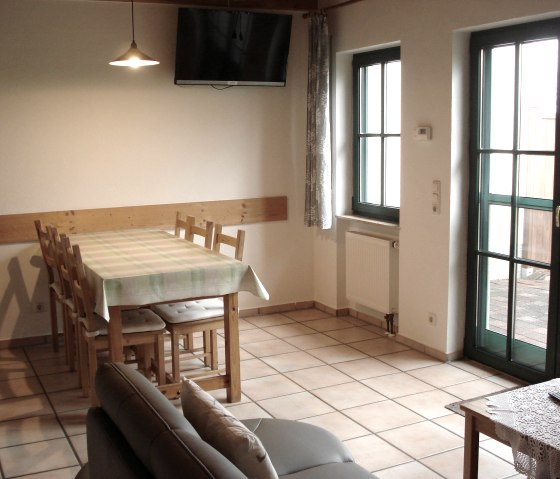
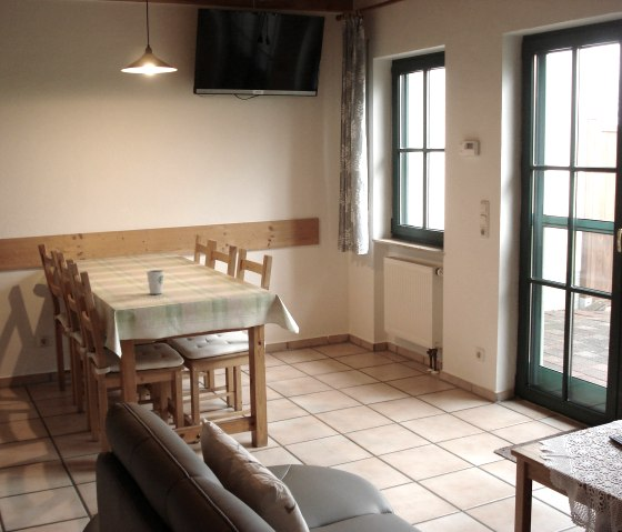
+ dixie cup (156, 282)
